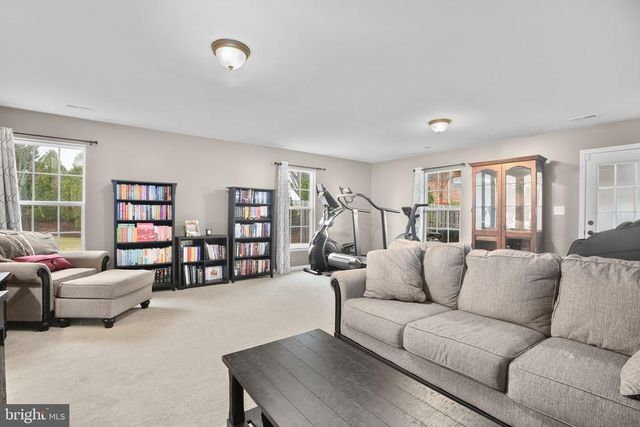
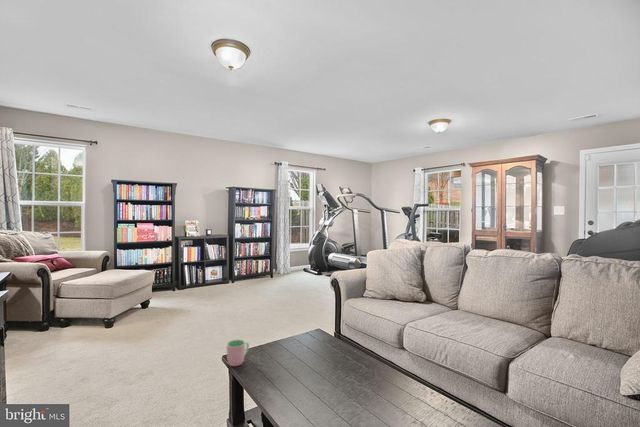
+ cup (238, 352)
